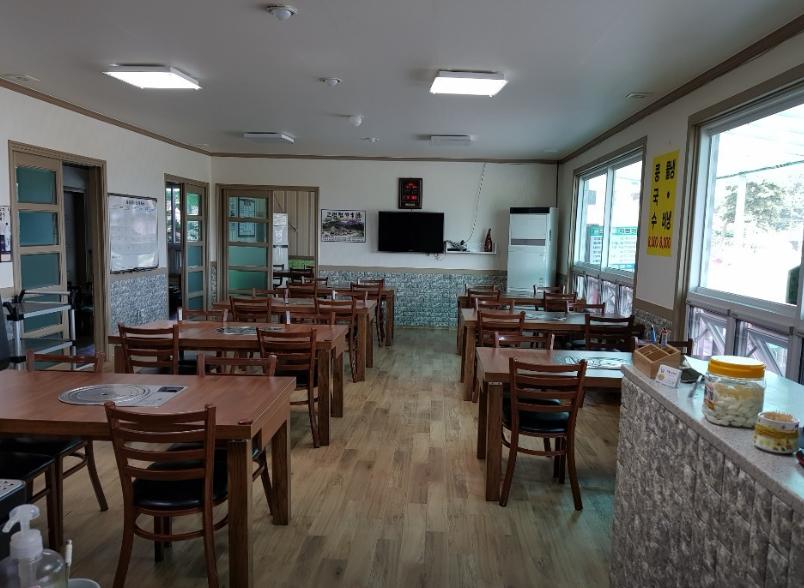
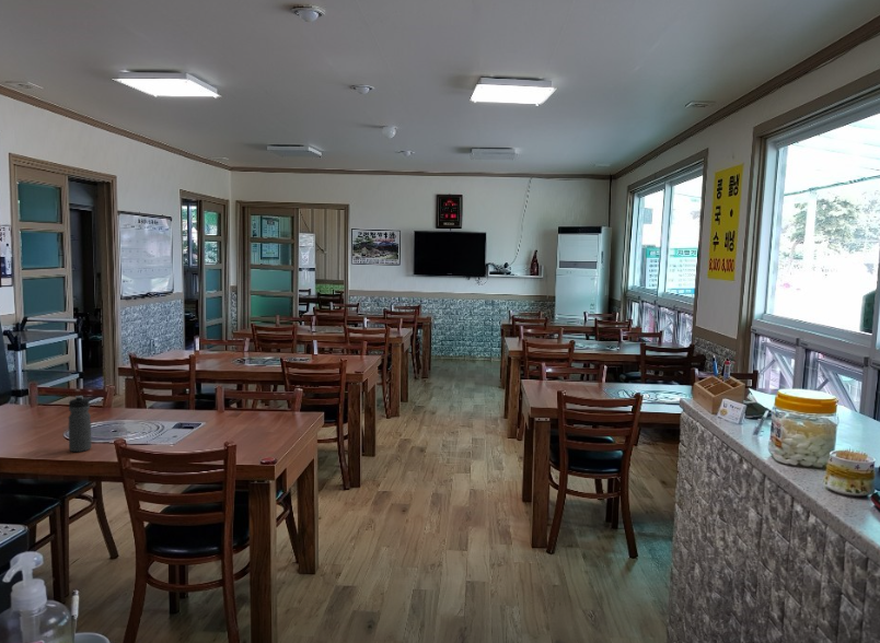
+ water bottle (79, 422)
